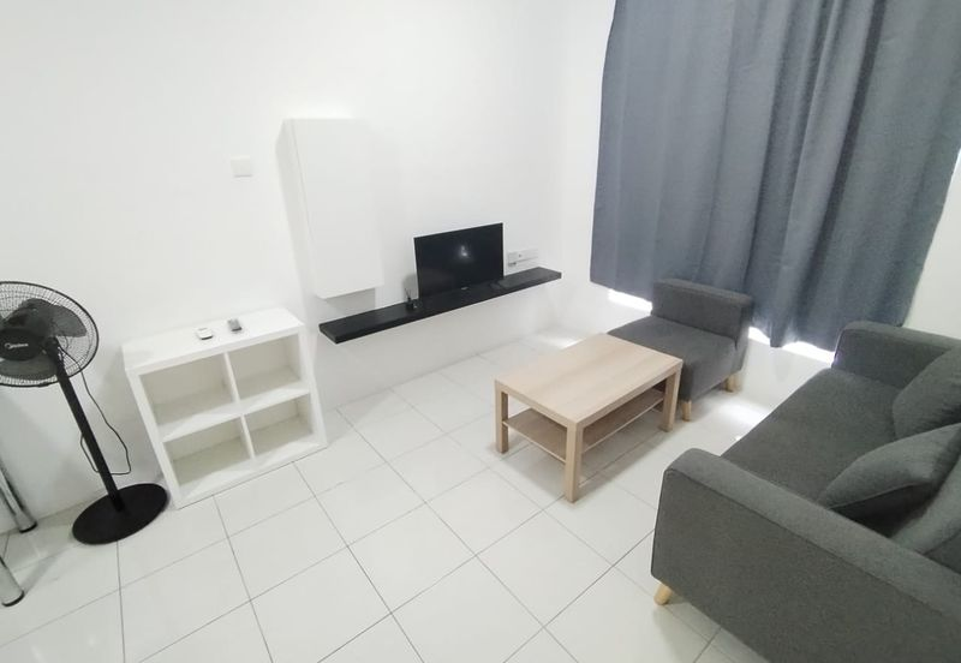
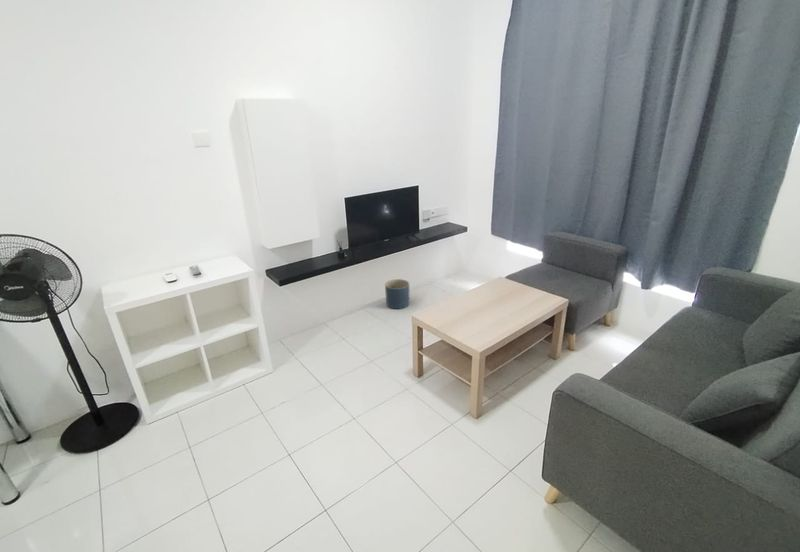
+ planter (397, 294)
